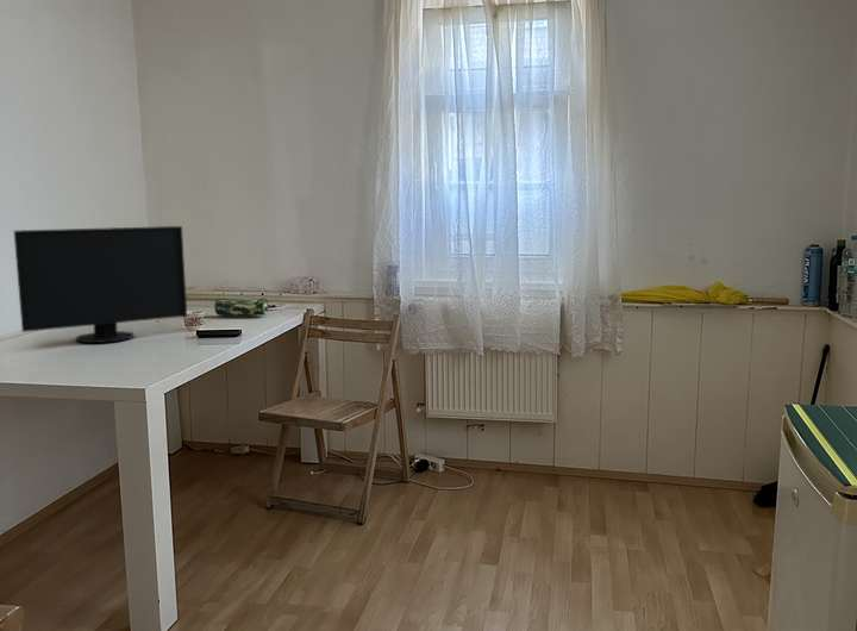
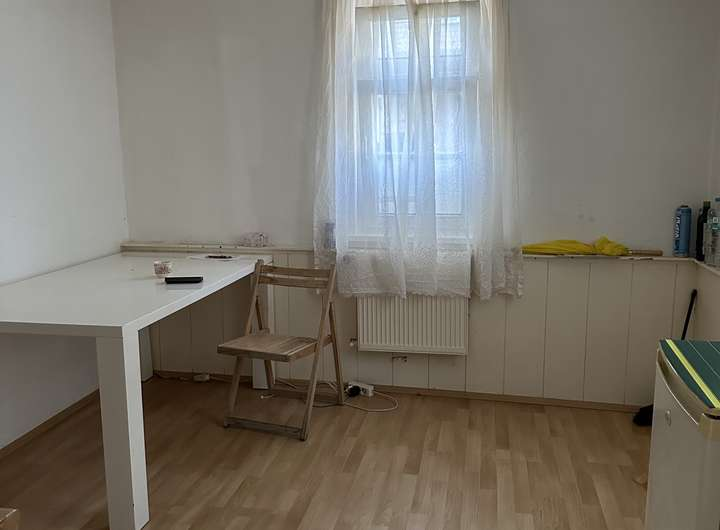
- pencil case (243, 307)
- computer monitor (101, 283)
